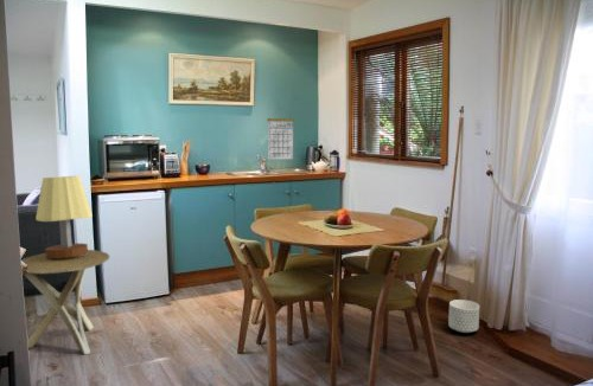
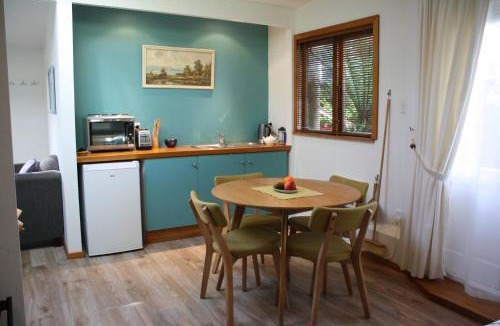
- planter (464, 317)
- calendar (280, 134)
- side table (64, 301)
- table lamp (65, 217)
